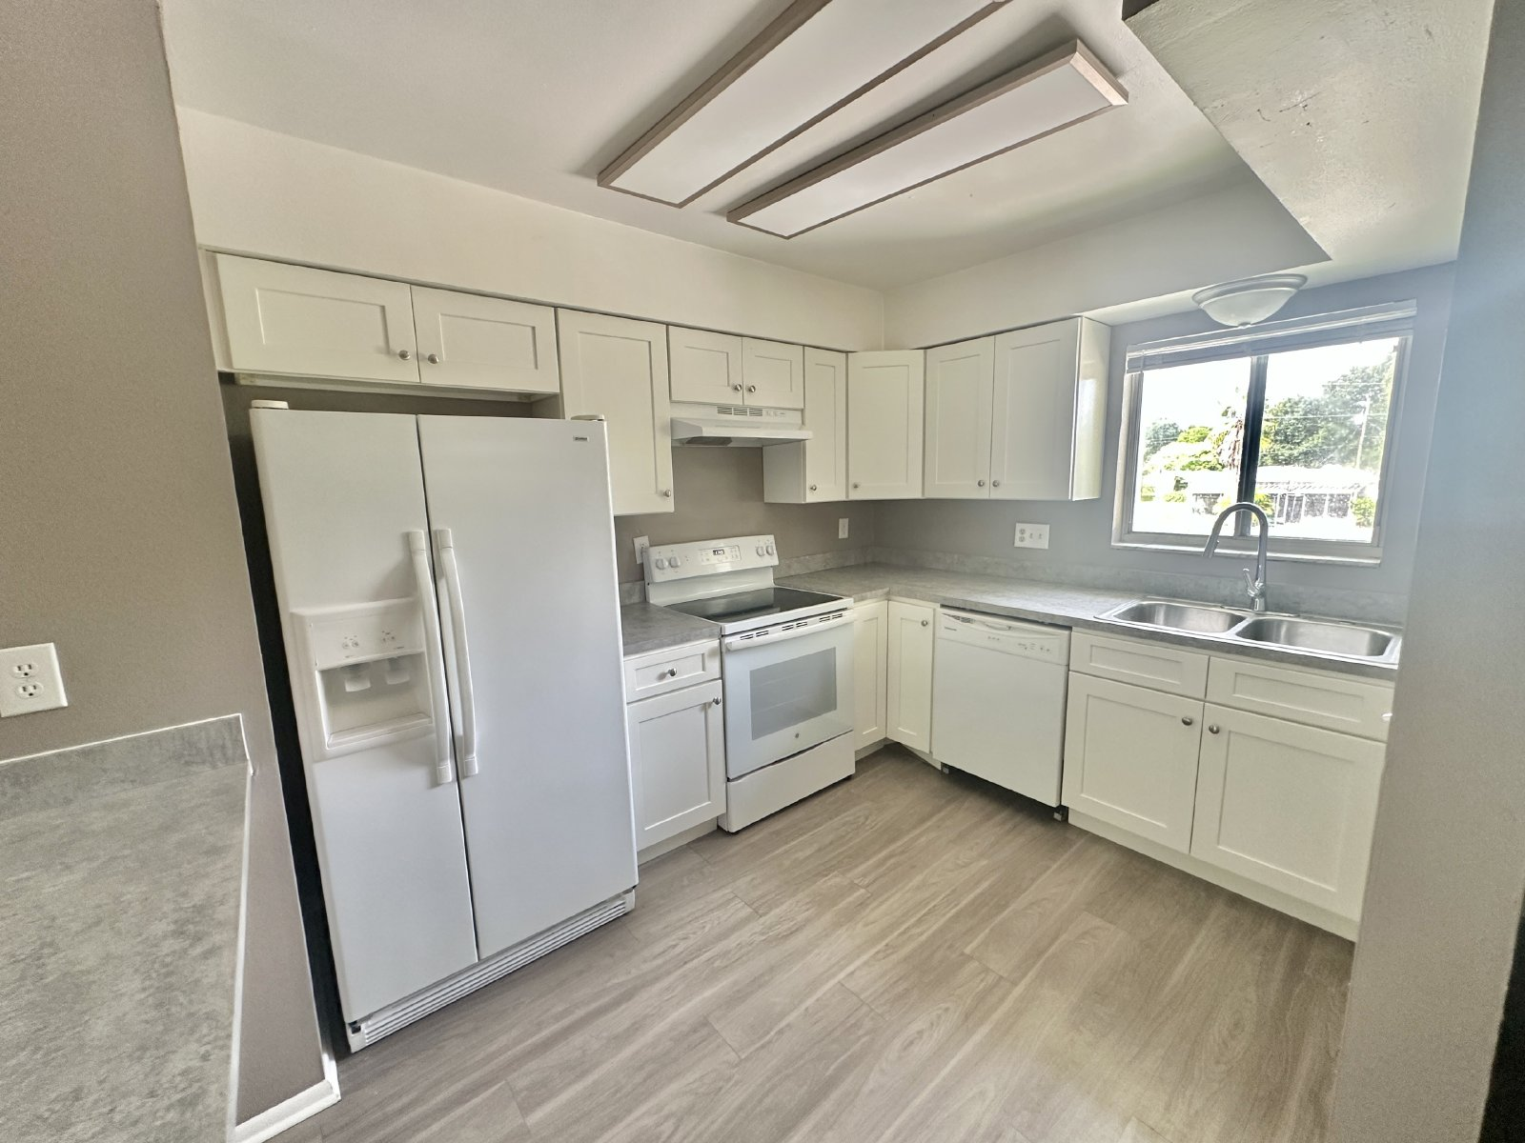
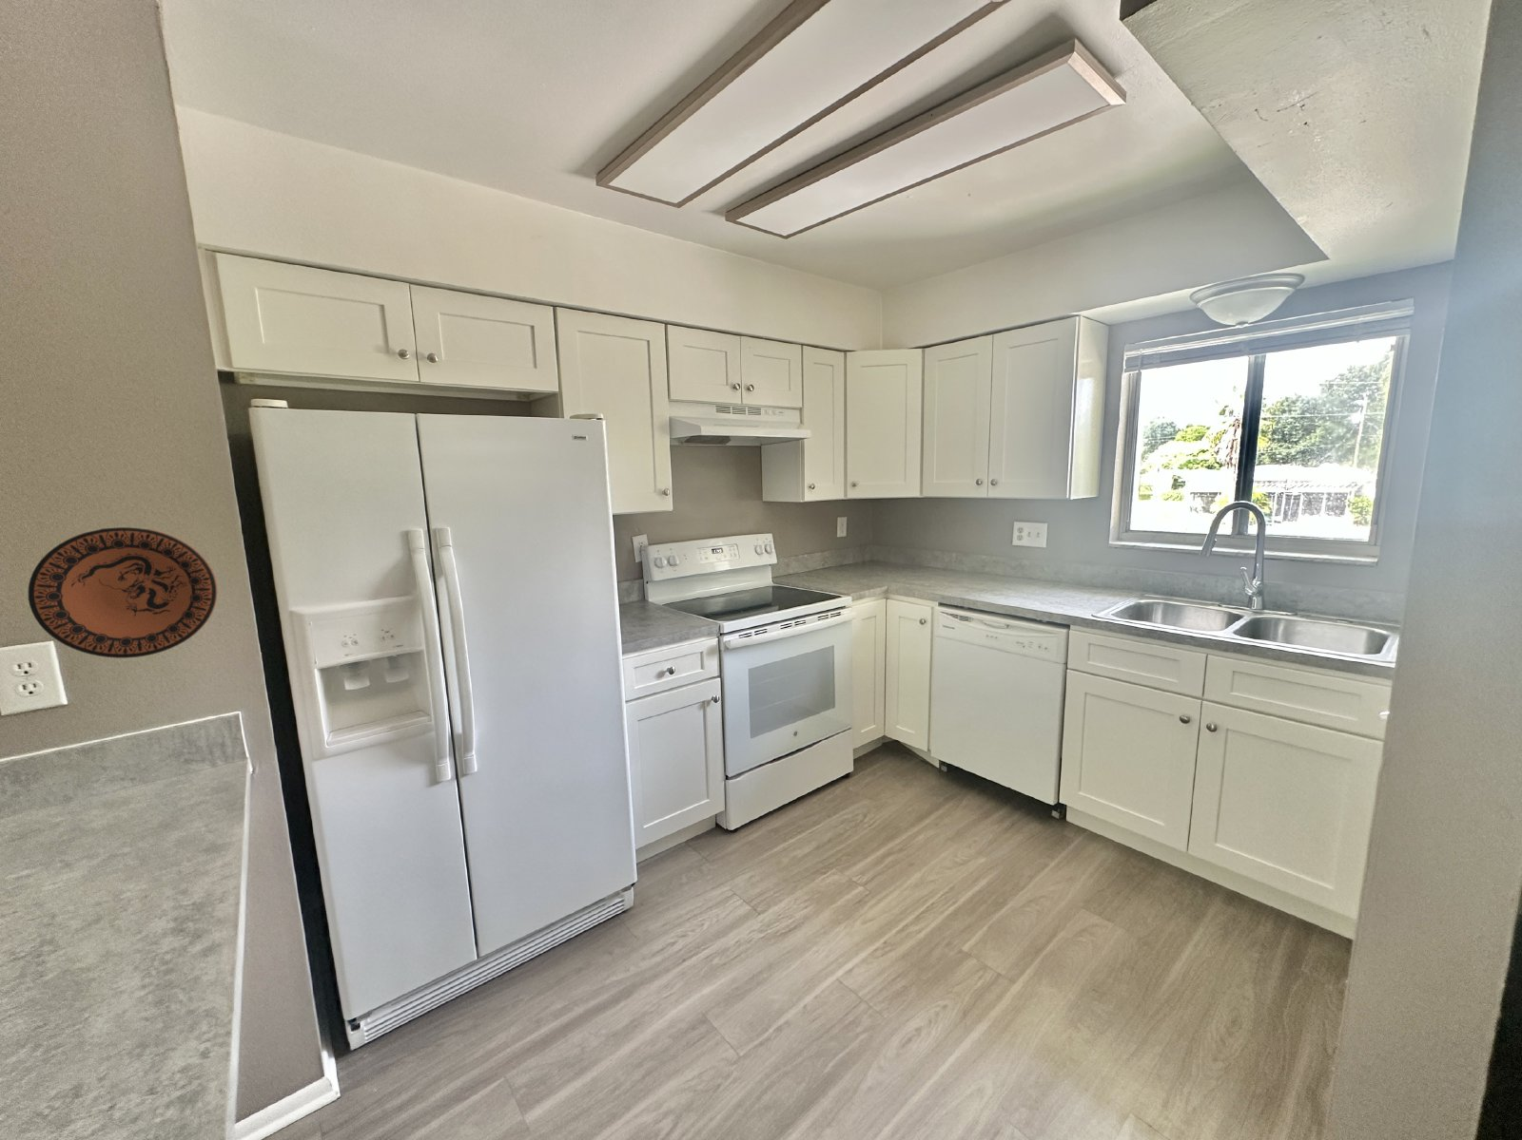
+ decorative plate (128, 592)
